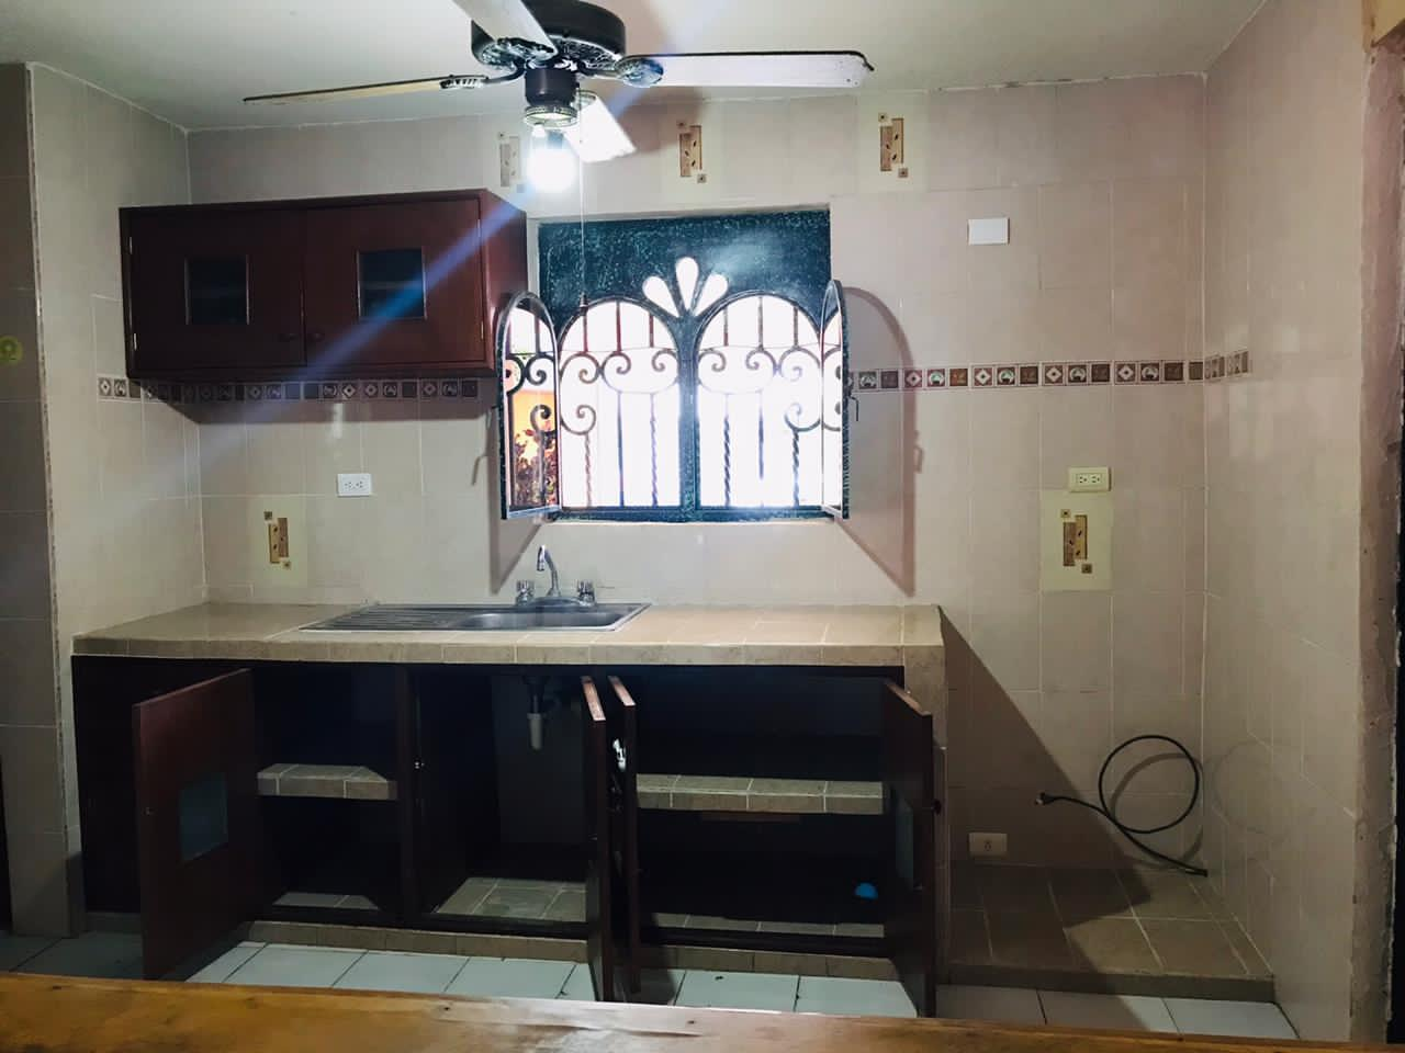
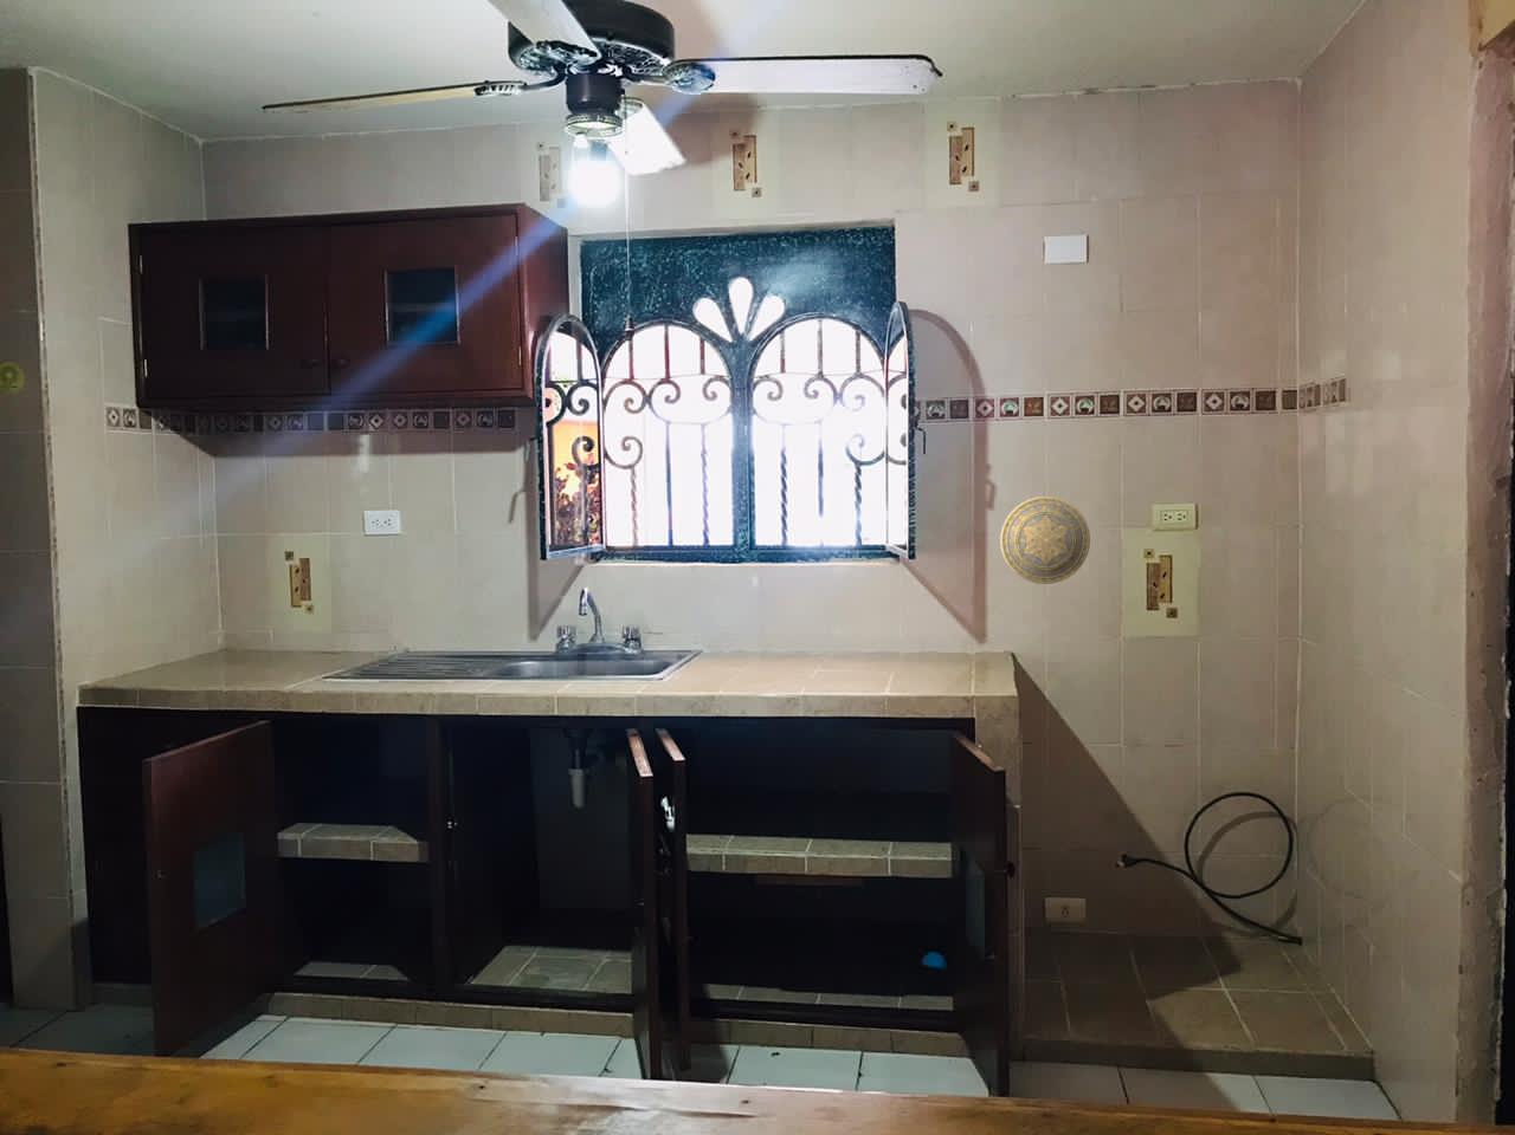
+ decorative plate (1045, 540)
